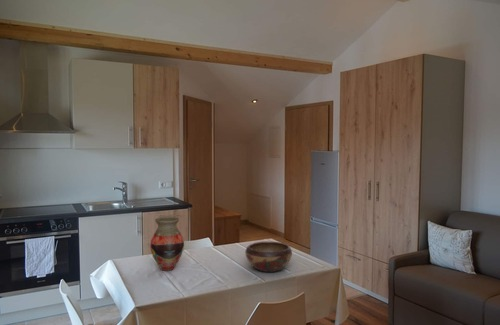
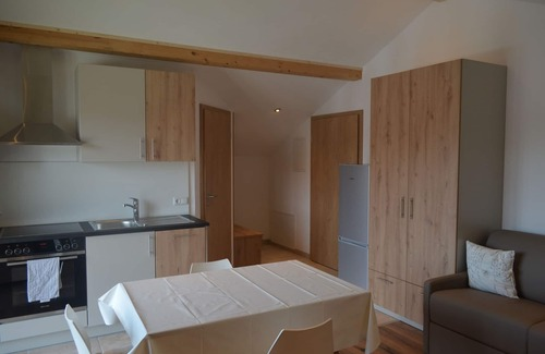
- vase (167, 244)
- decorative bowl (268, 257)
